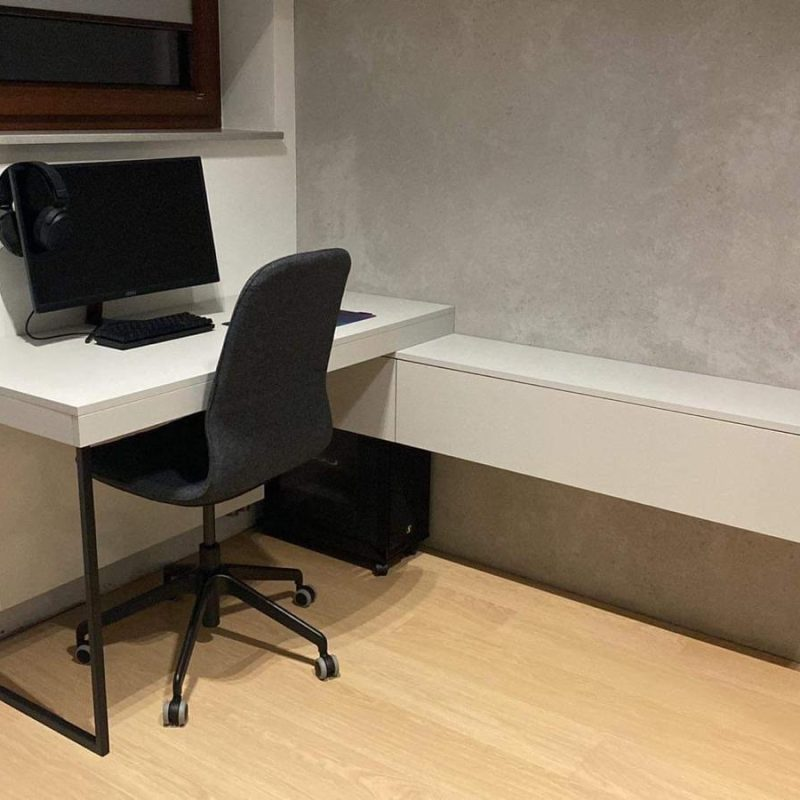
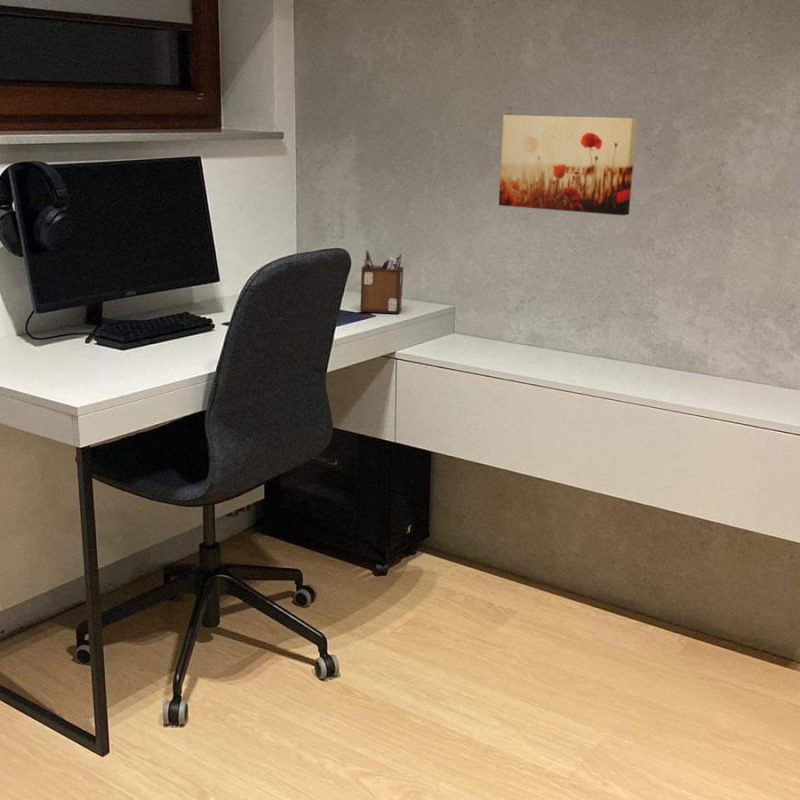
+ wall art (564, 163)
+ desk organizer (382, 280)
